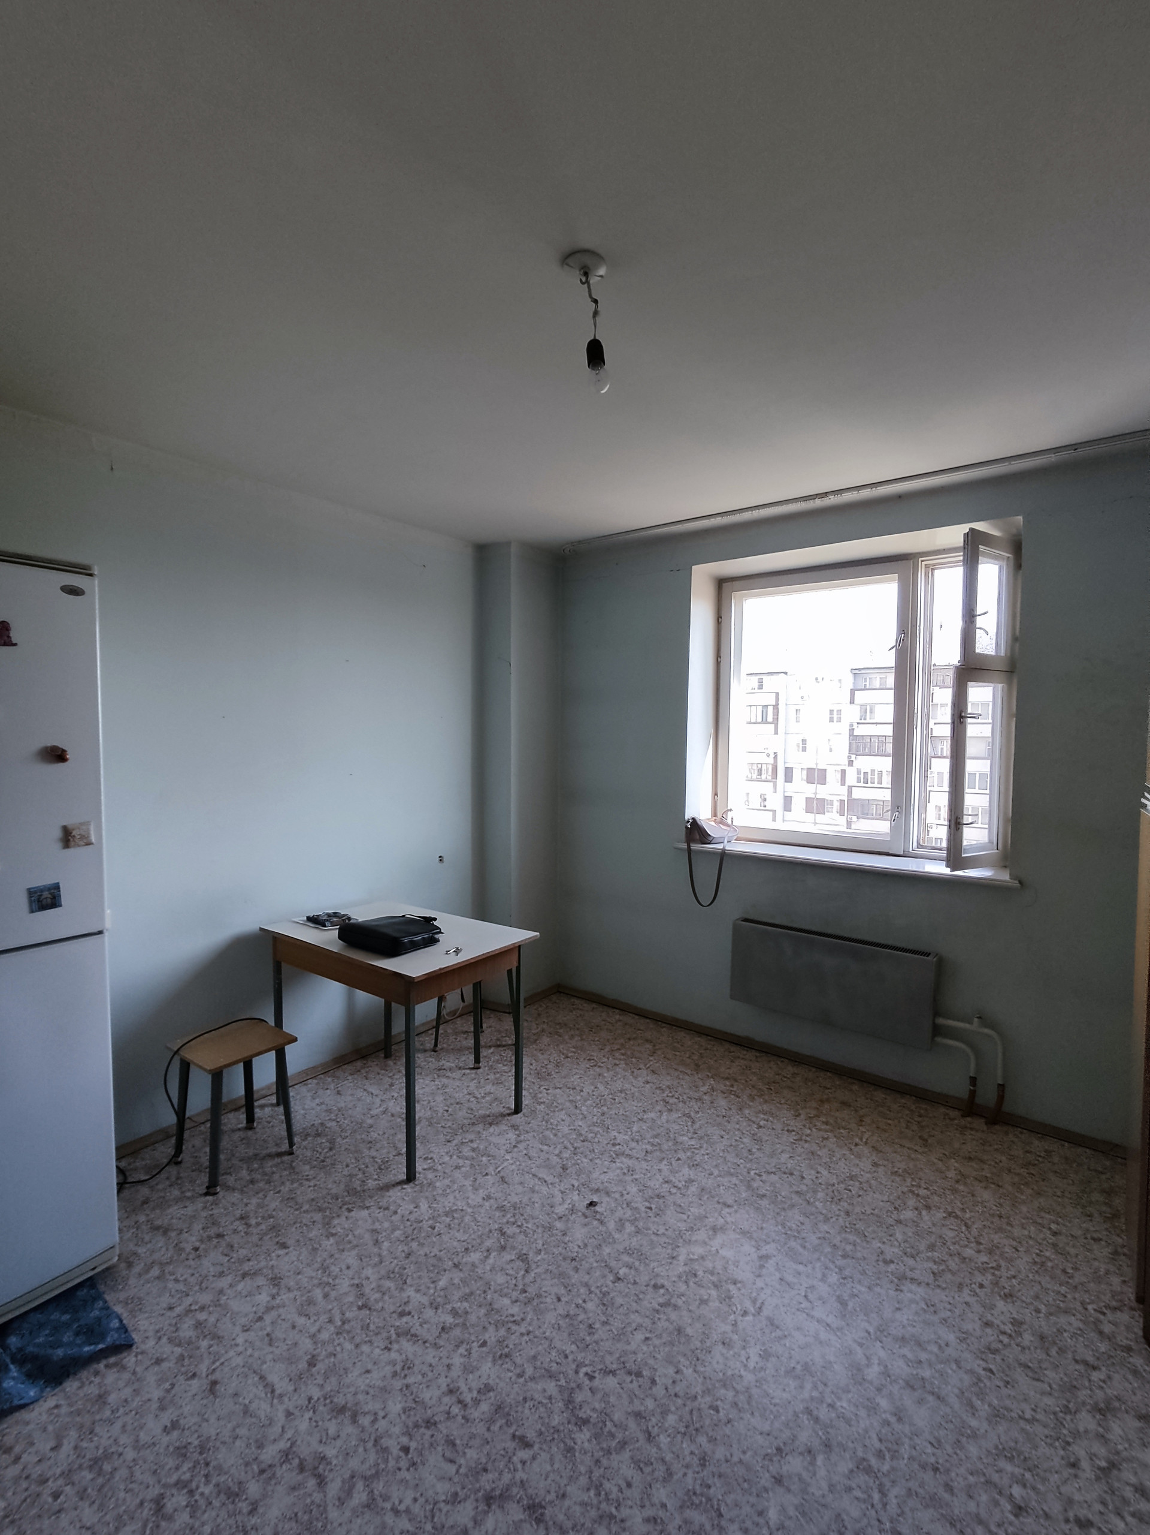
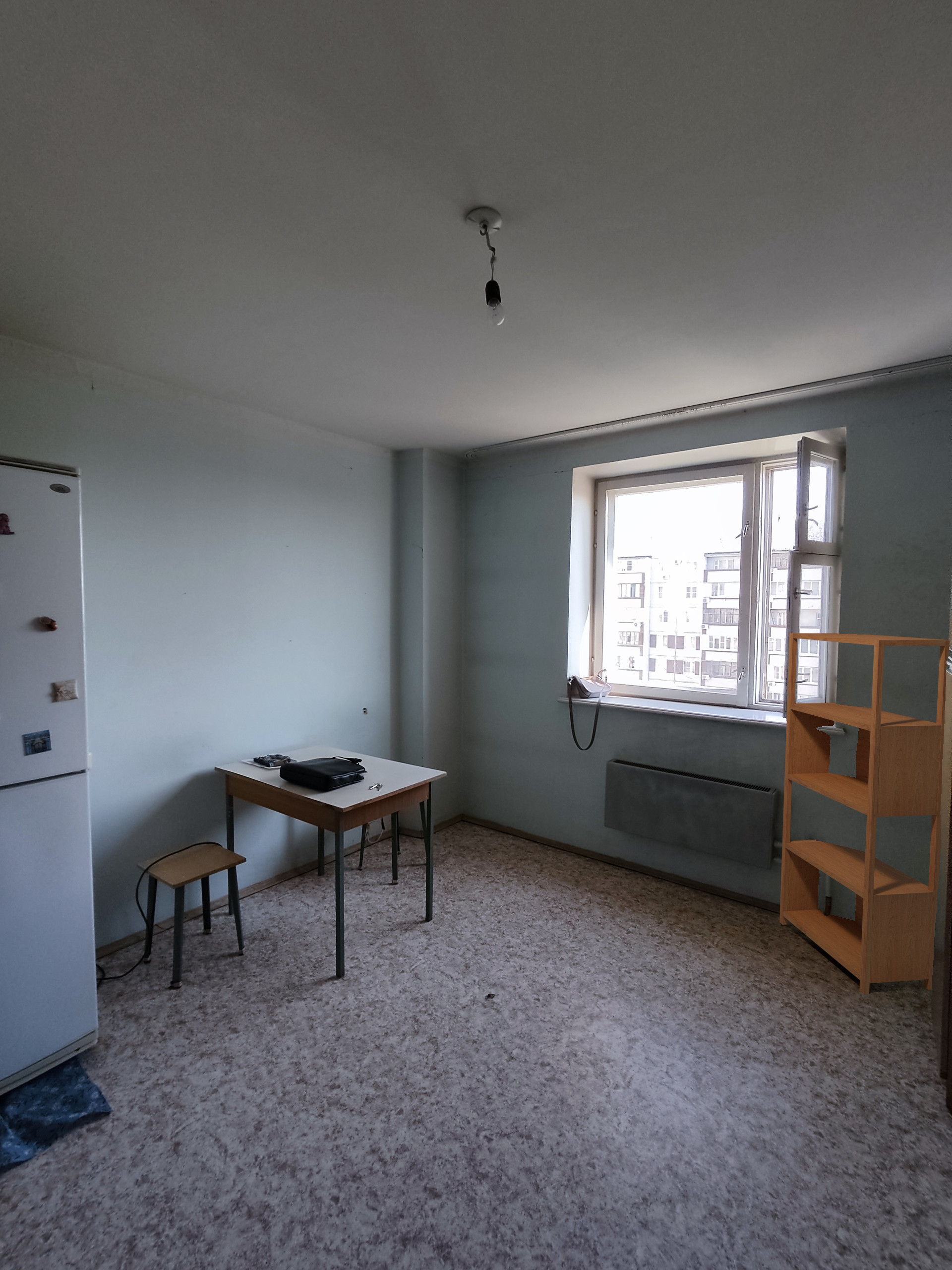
+ bookshelf (855, 797)
